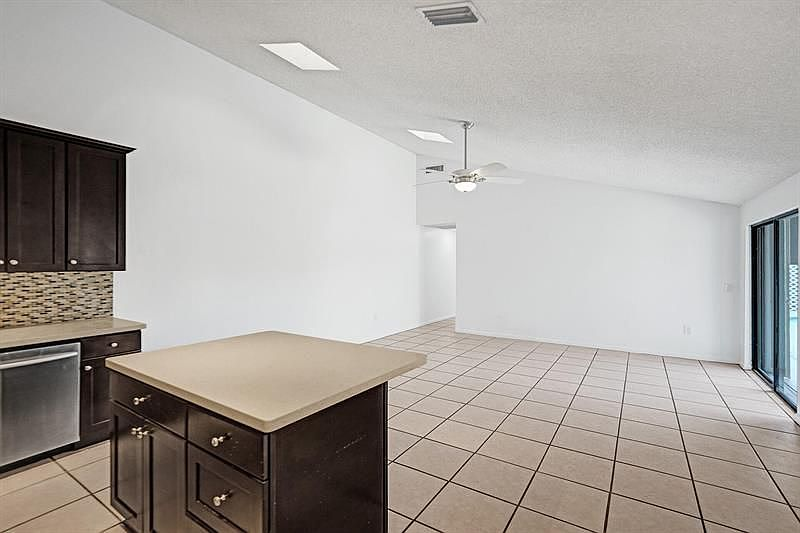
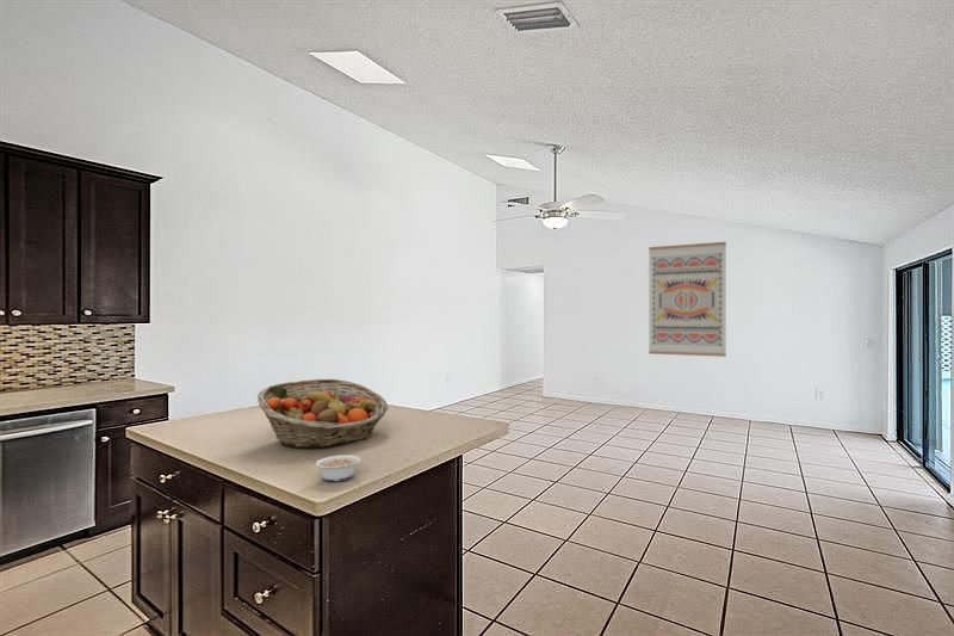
+ fruit basket (324, 410)
+ legume (336, 467)
+ wall art (686, 300)
